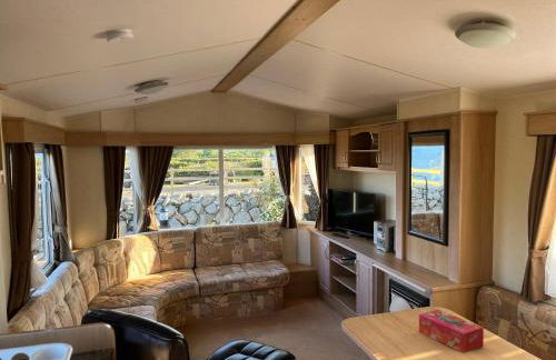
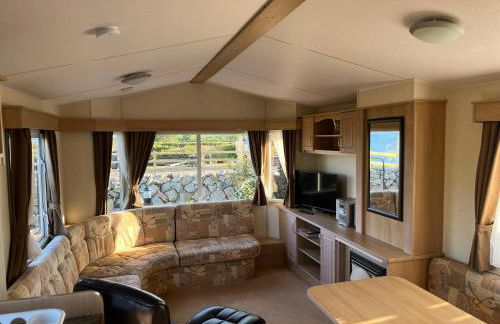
- tissue box (449, 329)
